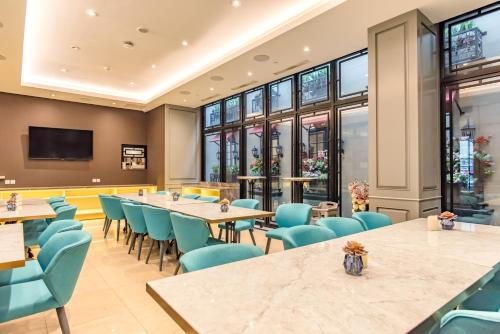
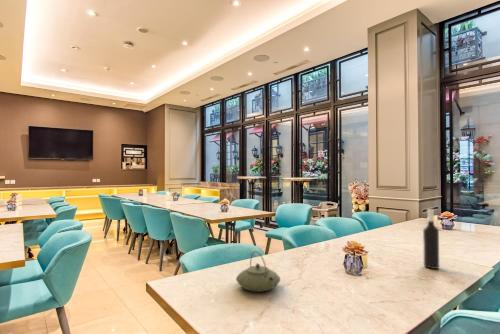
+ wine bottle (431, 238)
+ teapot (259, 269)
